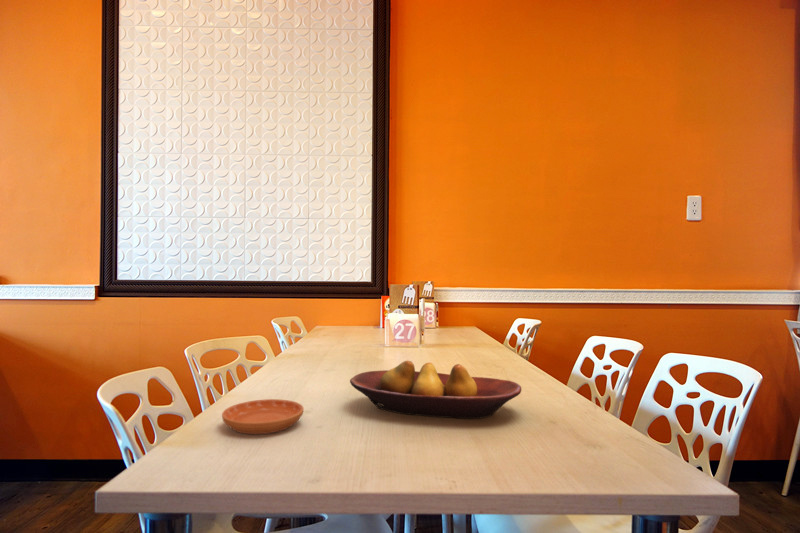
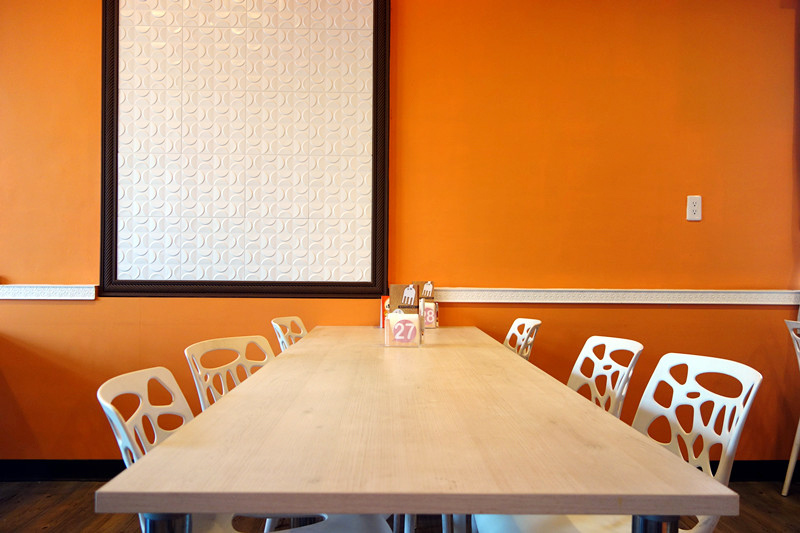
- fruit bowl (433, 385)
- saucer (263, 416)
